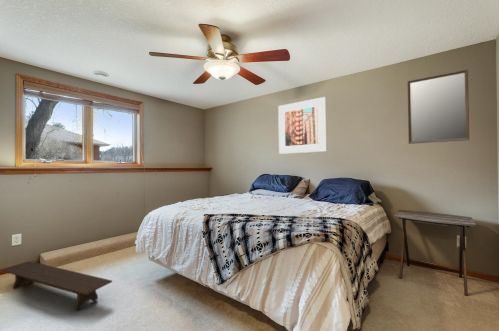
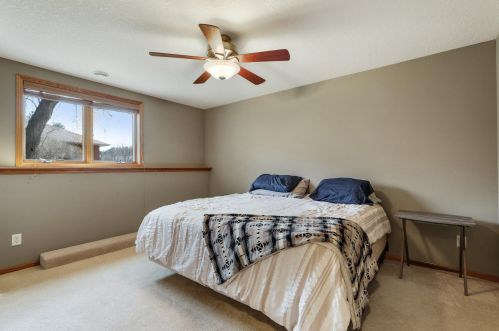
- bench (53, 284)
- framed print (300, 127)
- home mirror (436, 109)
